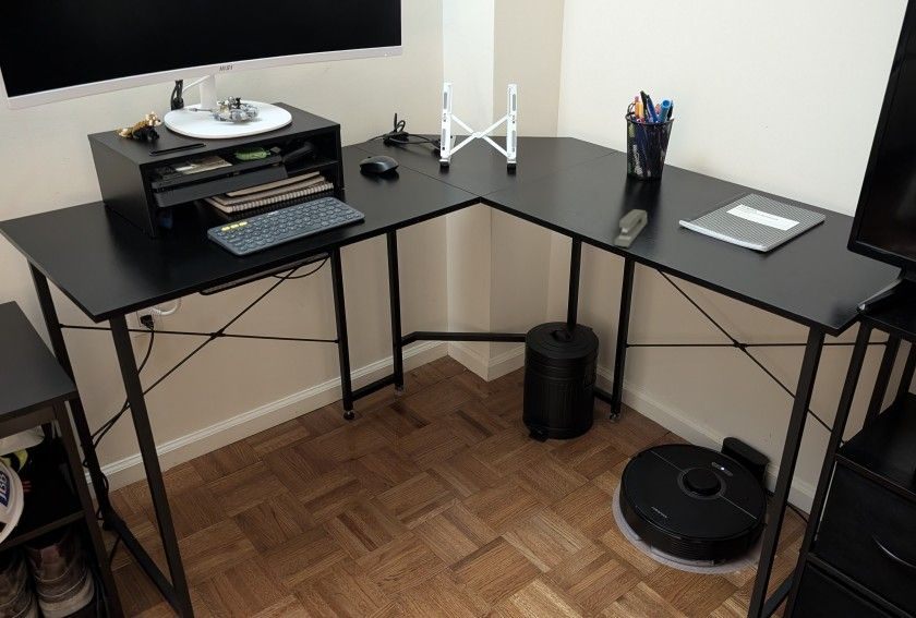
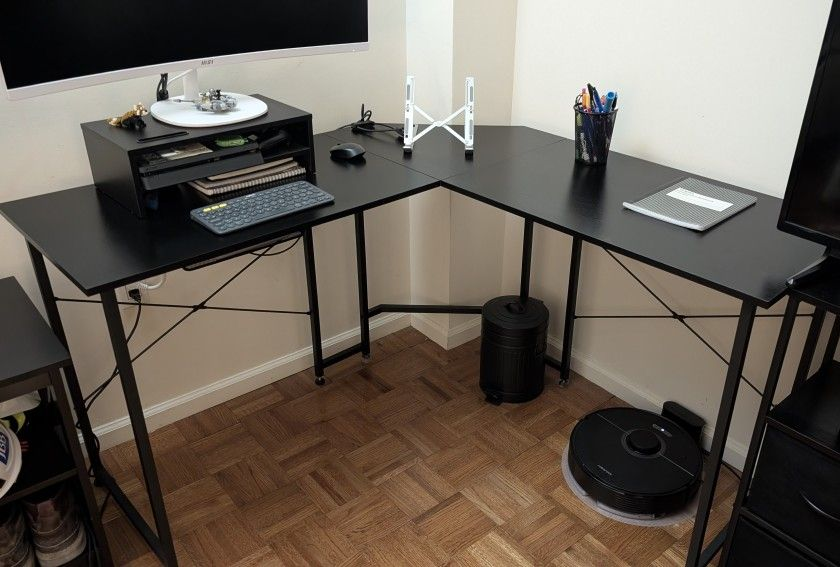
- stapler (631, 222)
